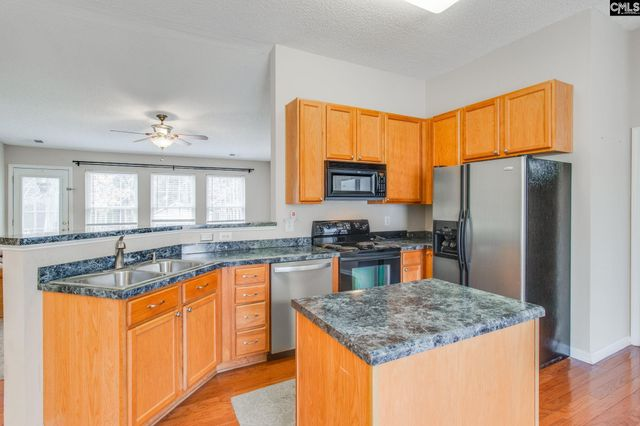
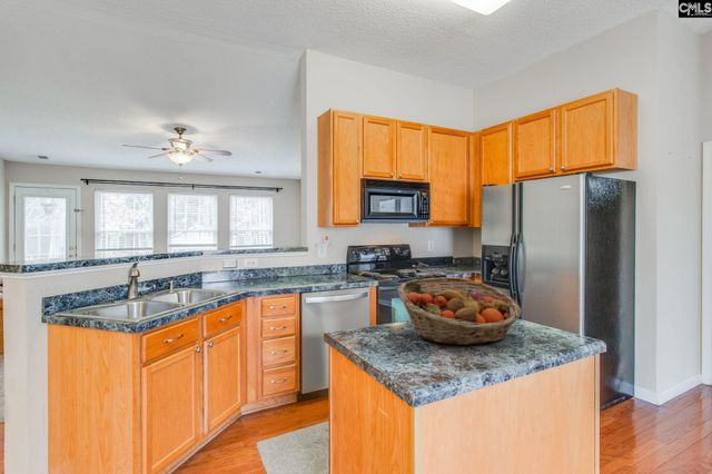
+ fruit basket (457, 307)
